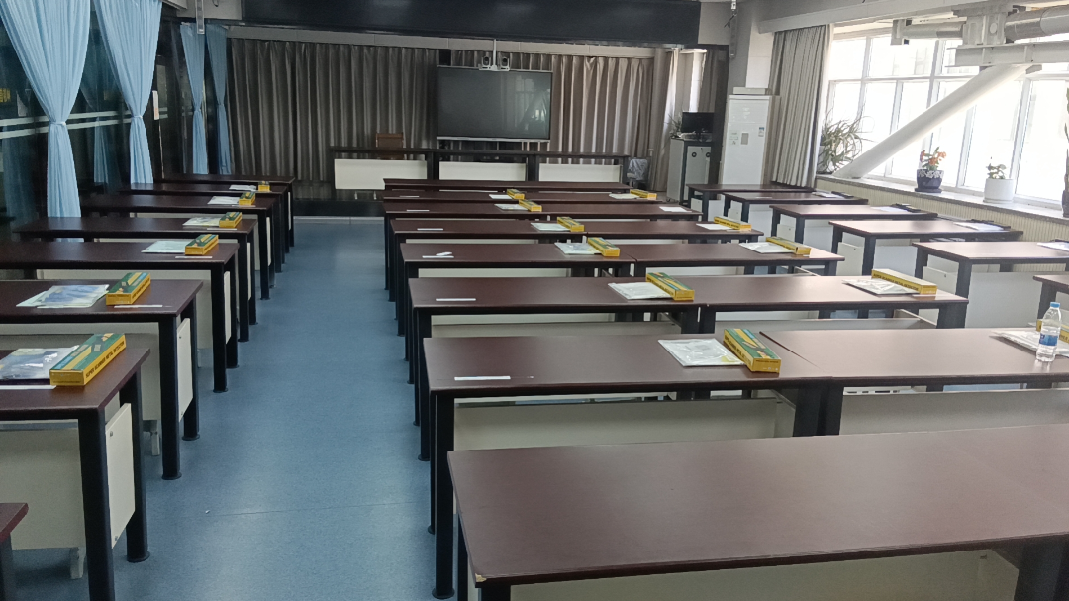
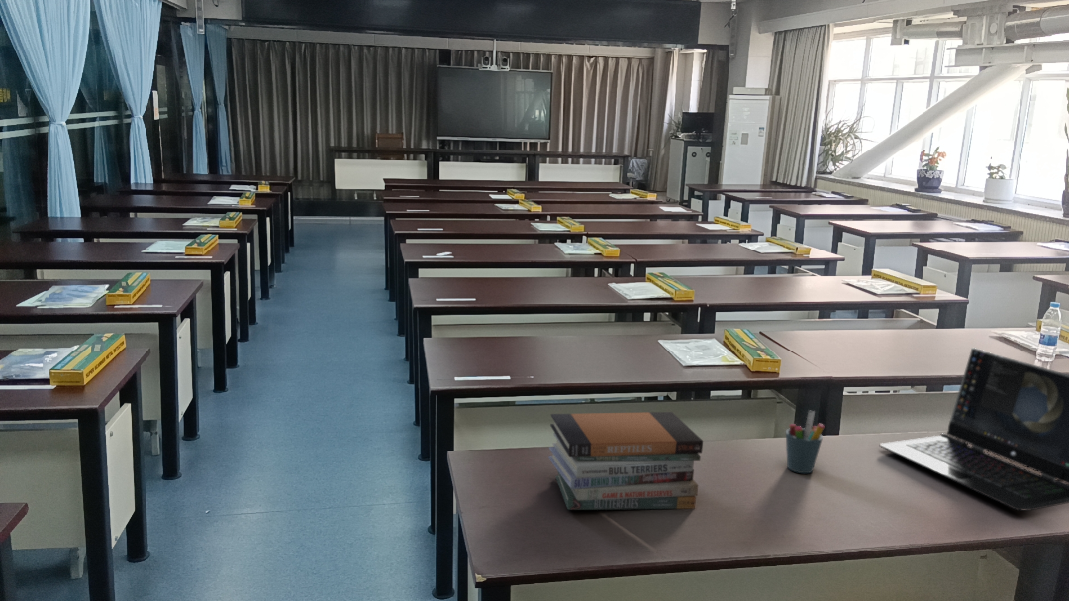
+ pen holder (803, 442)
+ book stack (622, 459)
+ laptop (992, 422)
